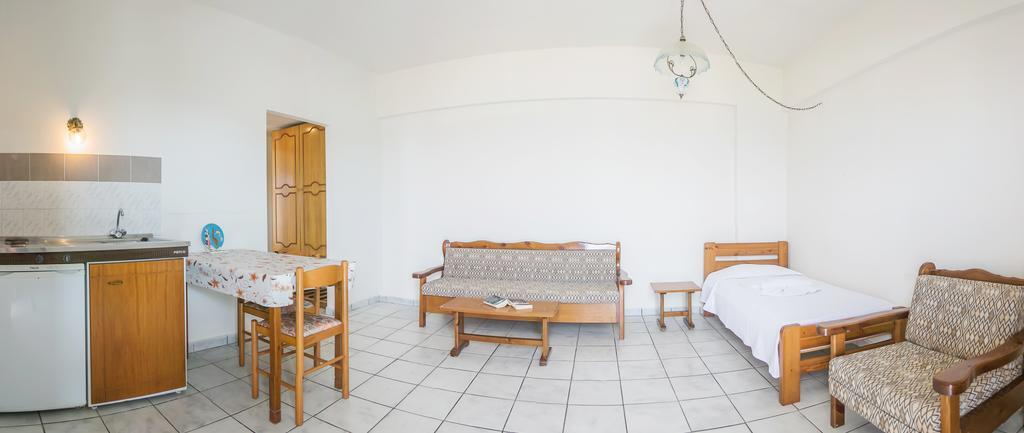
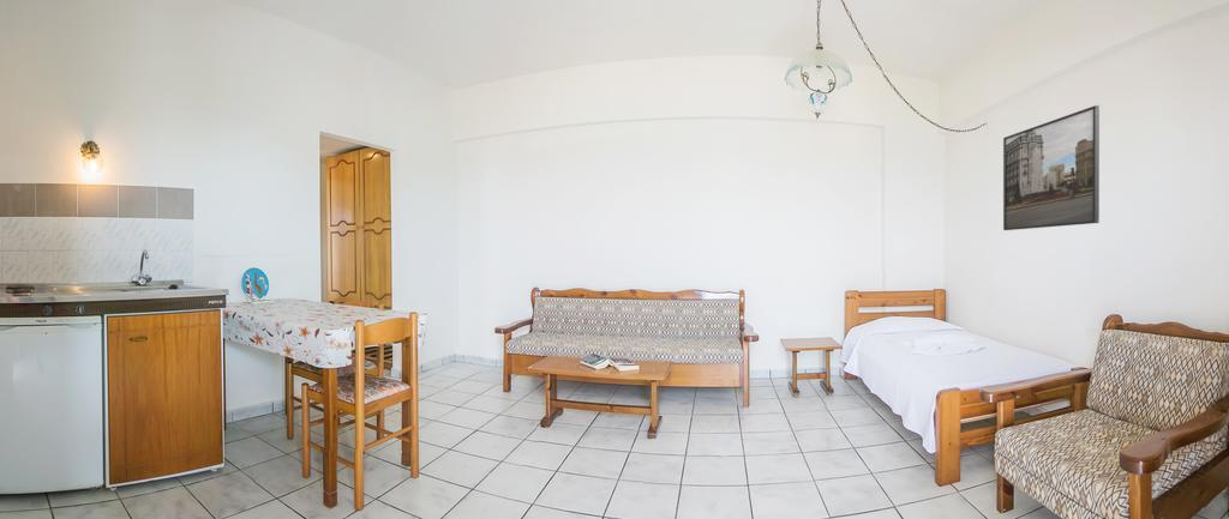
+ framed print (1045, 175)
